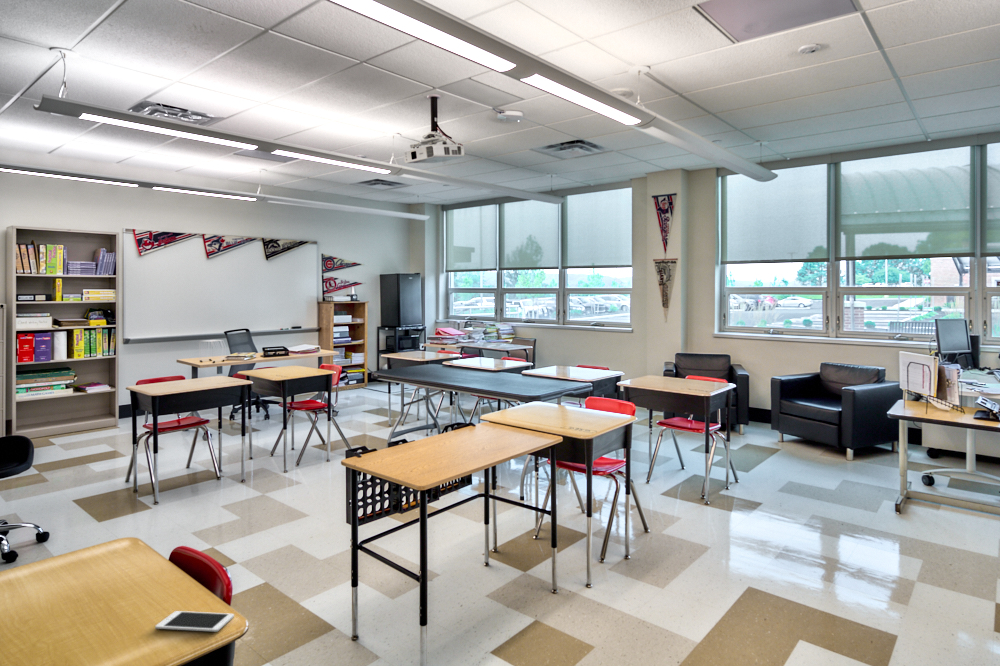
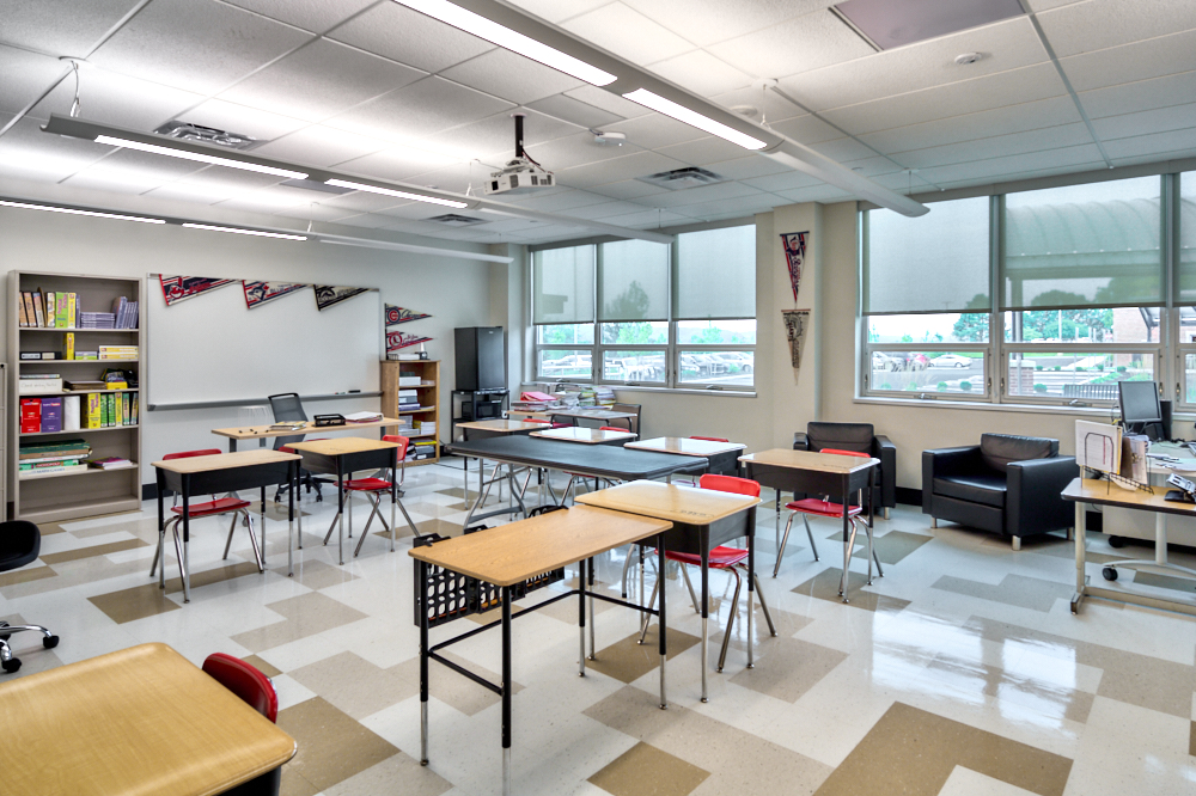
- cell phone (195, 621)
